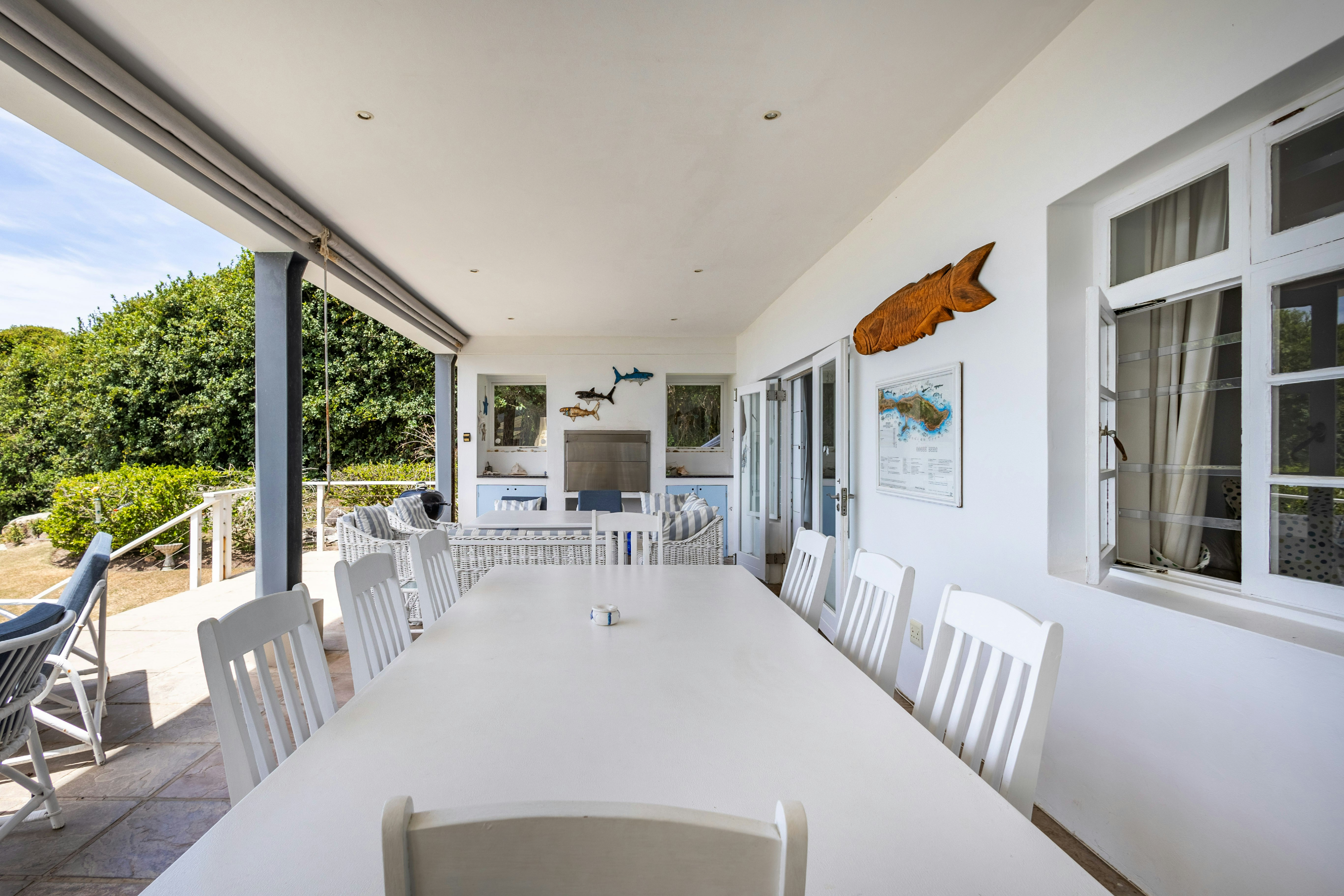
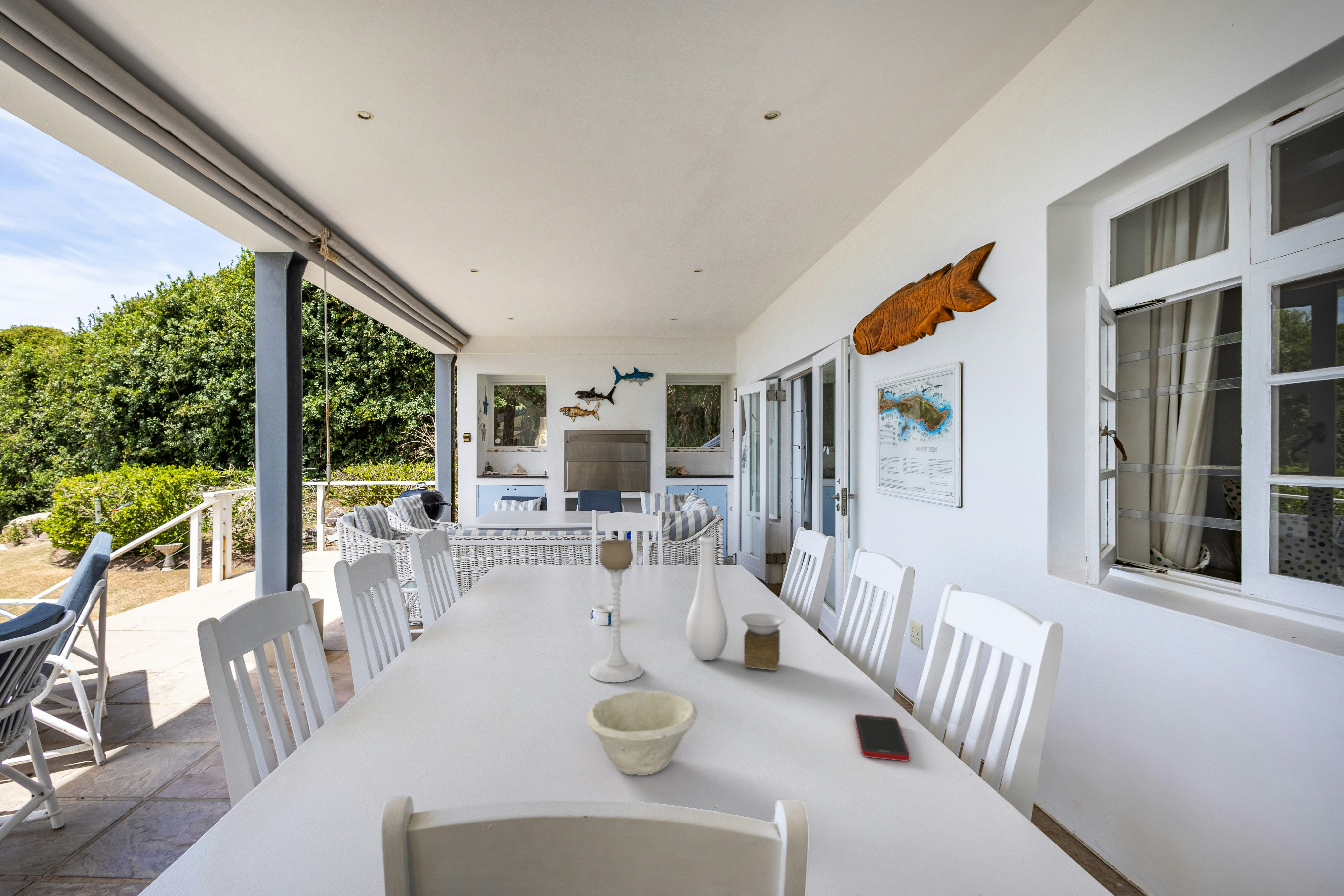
+ cell phone (880, 736)
+ vase (722, 603)
+ bowl (642, 734)
+ candle holder (616, 607)
